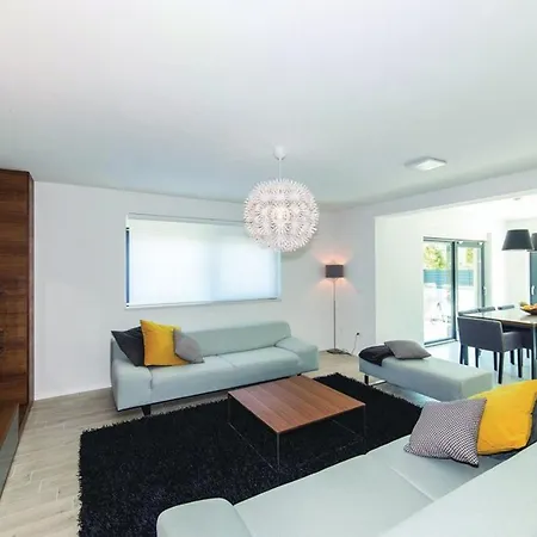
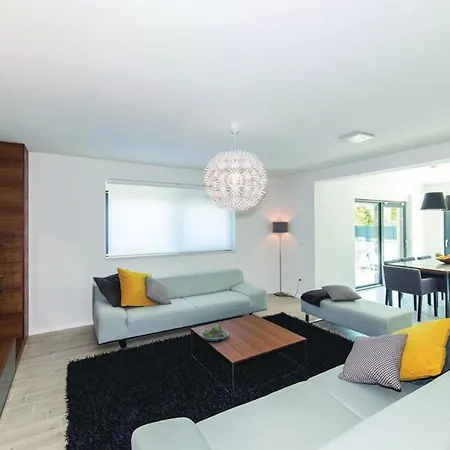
+ succulent planter (214, 331)
